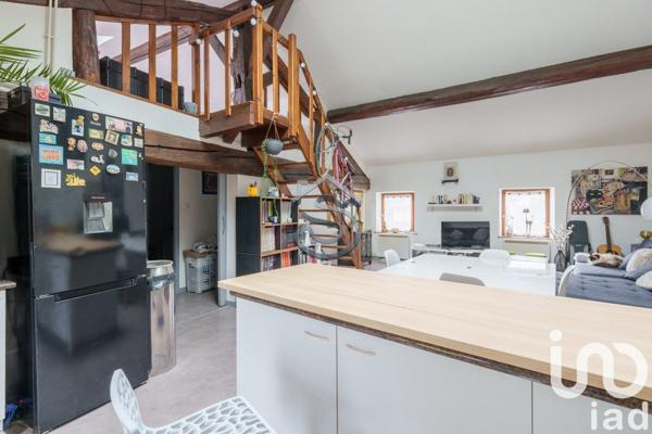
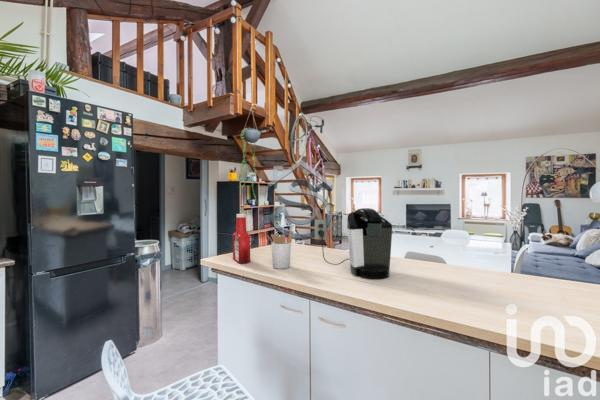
+ soap bottle (241, 237)
+ utensil holder (280, 249)
+ coffee maker (356, 240)
